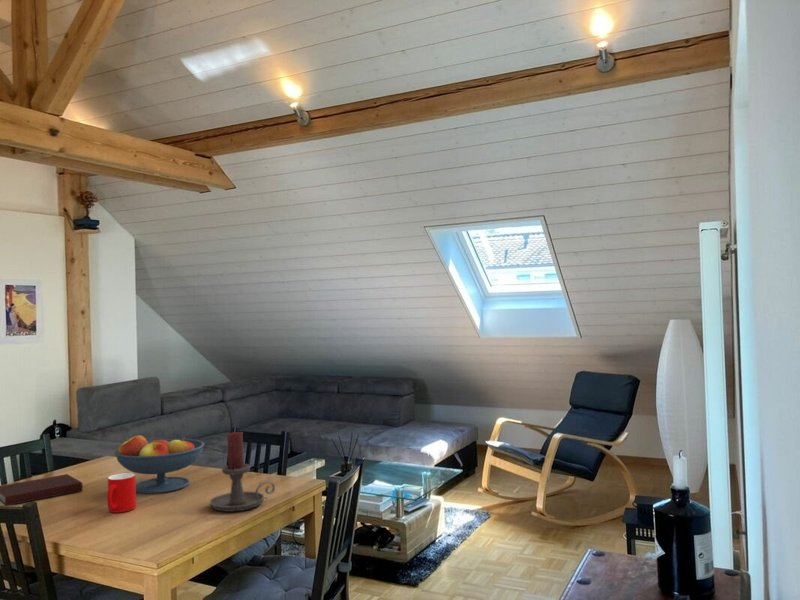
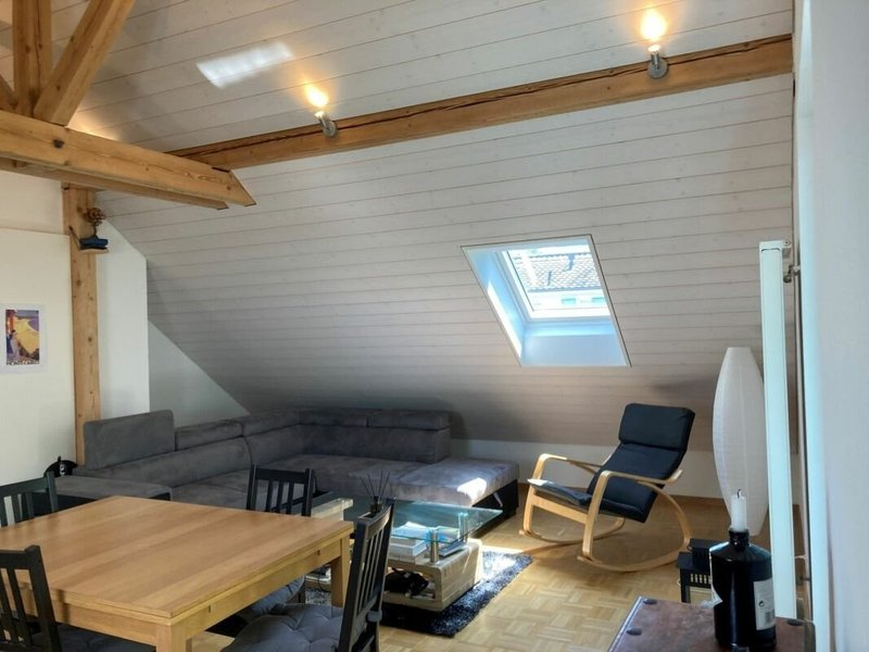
- fruit bowl (160, 459)
- candle holder (243, 466)
- cup (118, 494)
- notebook (38, 489)
